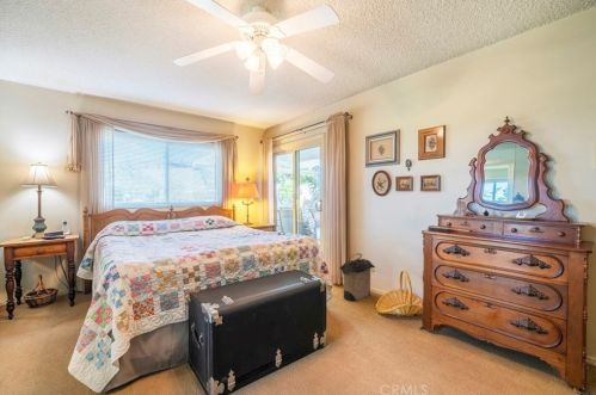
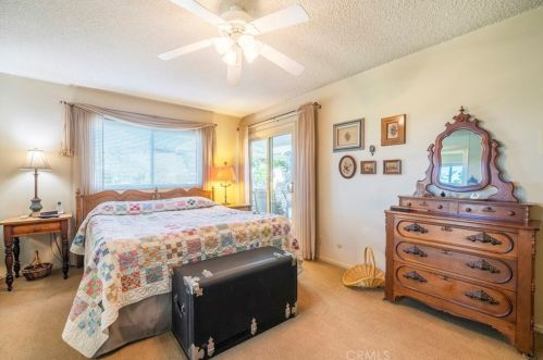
- laundry hamper (356, 273)
